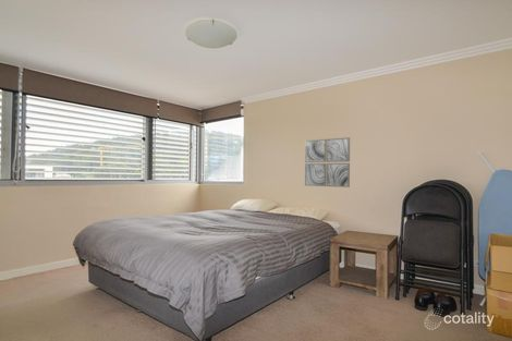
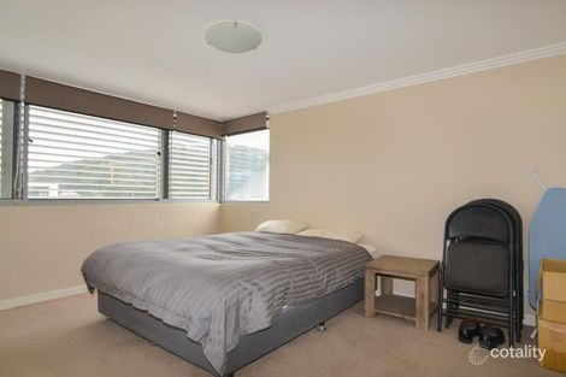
- wall art (327, 161)
